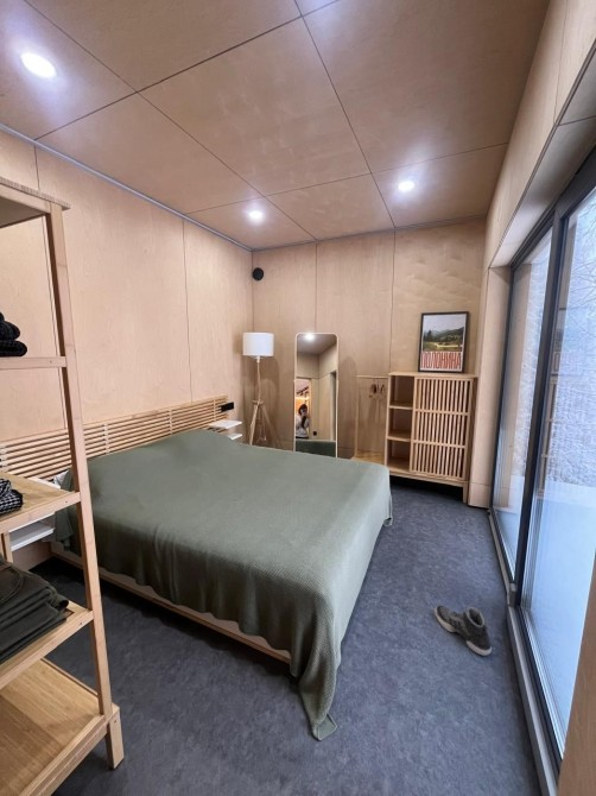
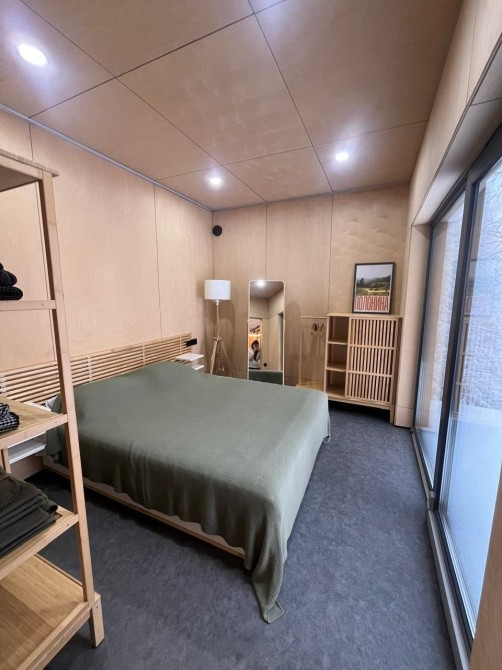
- sneaker (462, 618)
